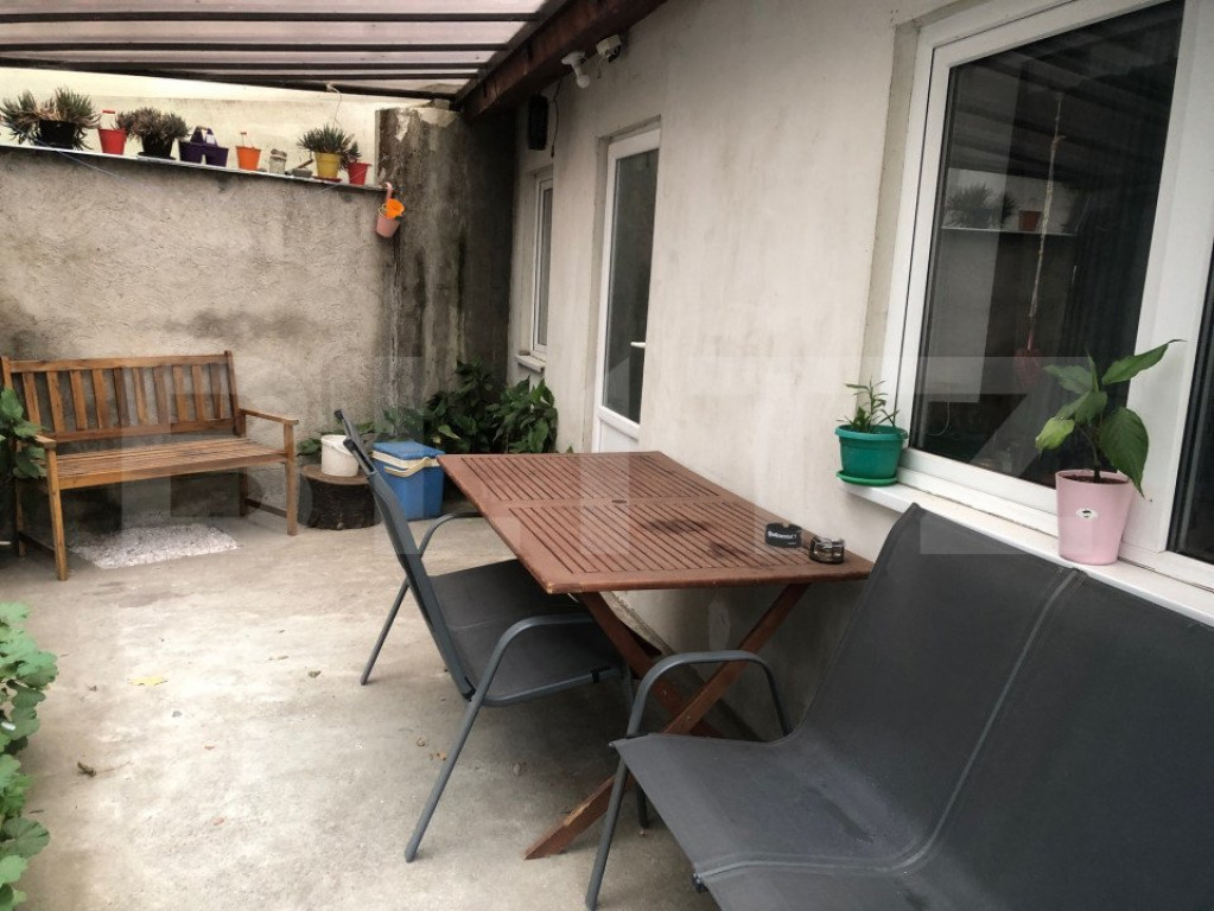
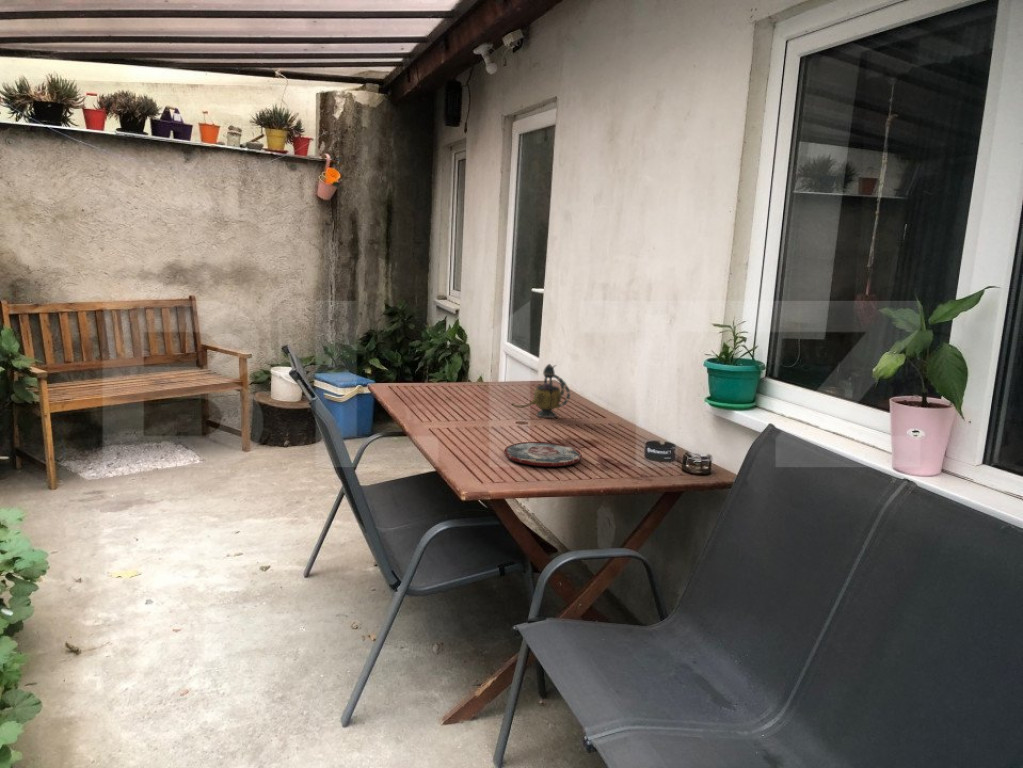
+ plate (542, 453)
+ teapot (540, 389)
